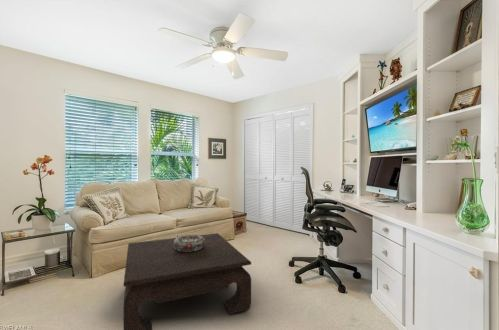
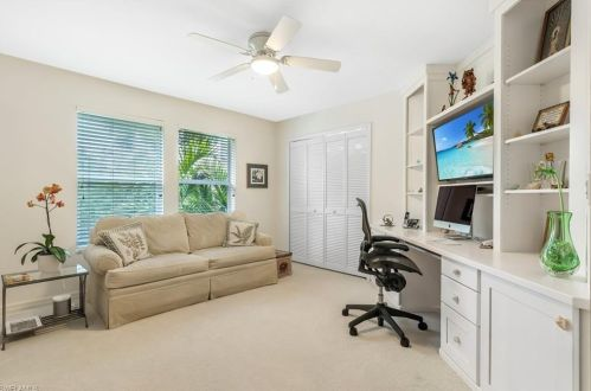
- decorative bowl (189, 242)
- coffee table (183, 274)
